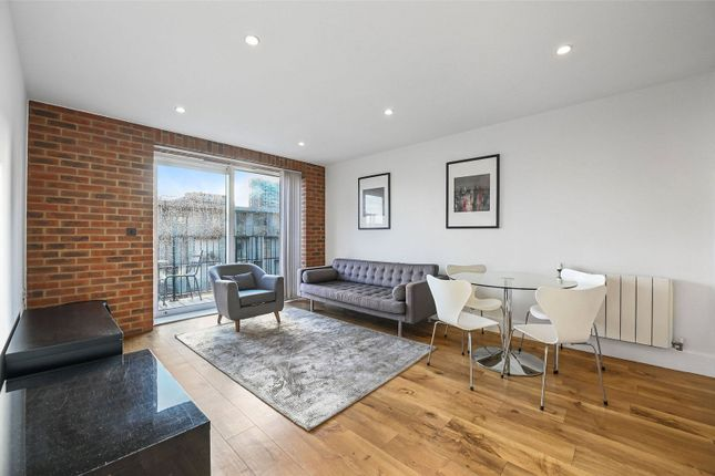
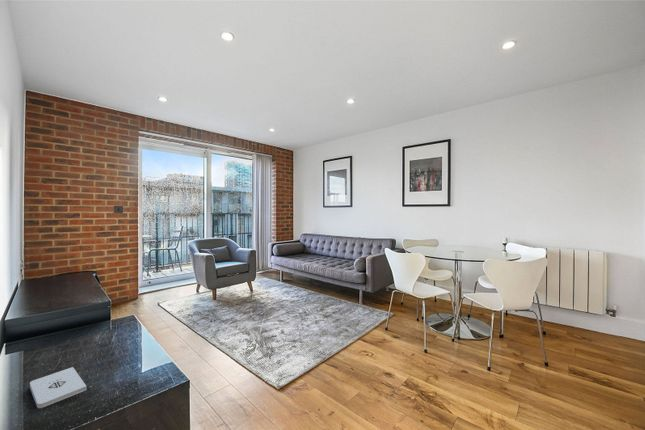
+ notepad (57, 386)
